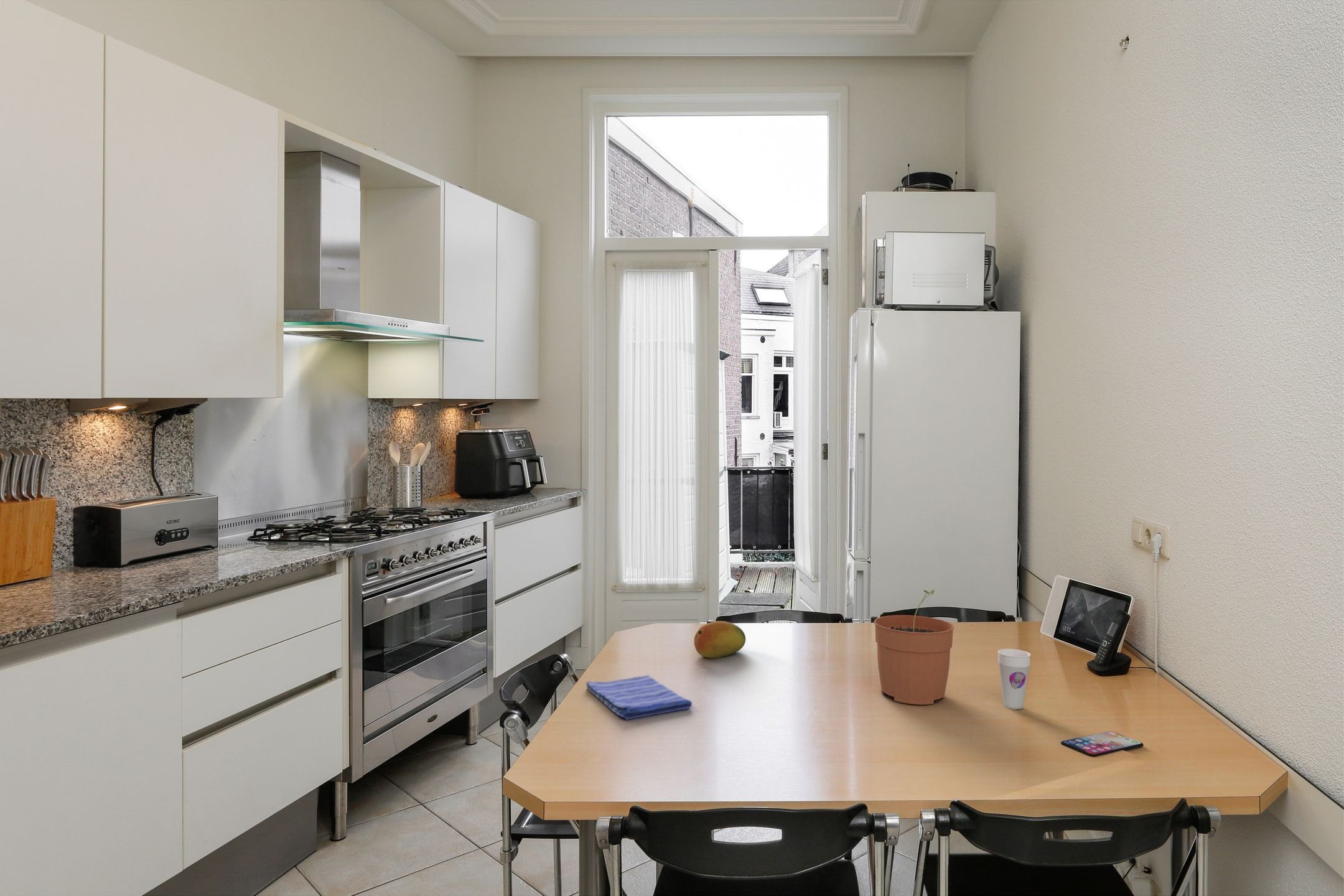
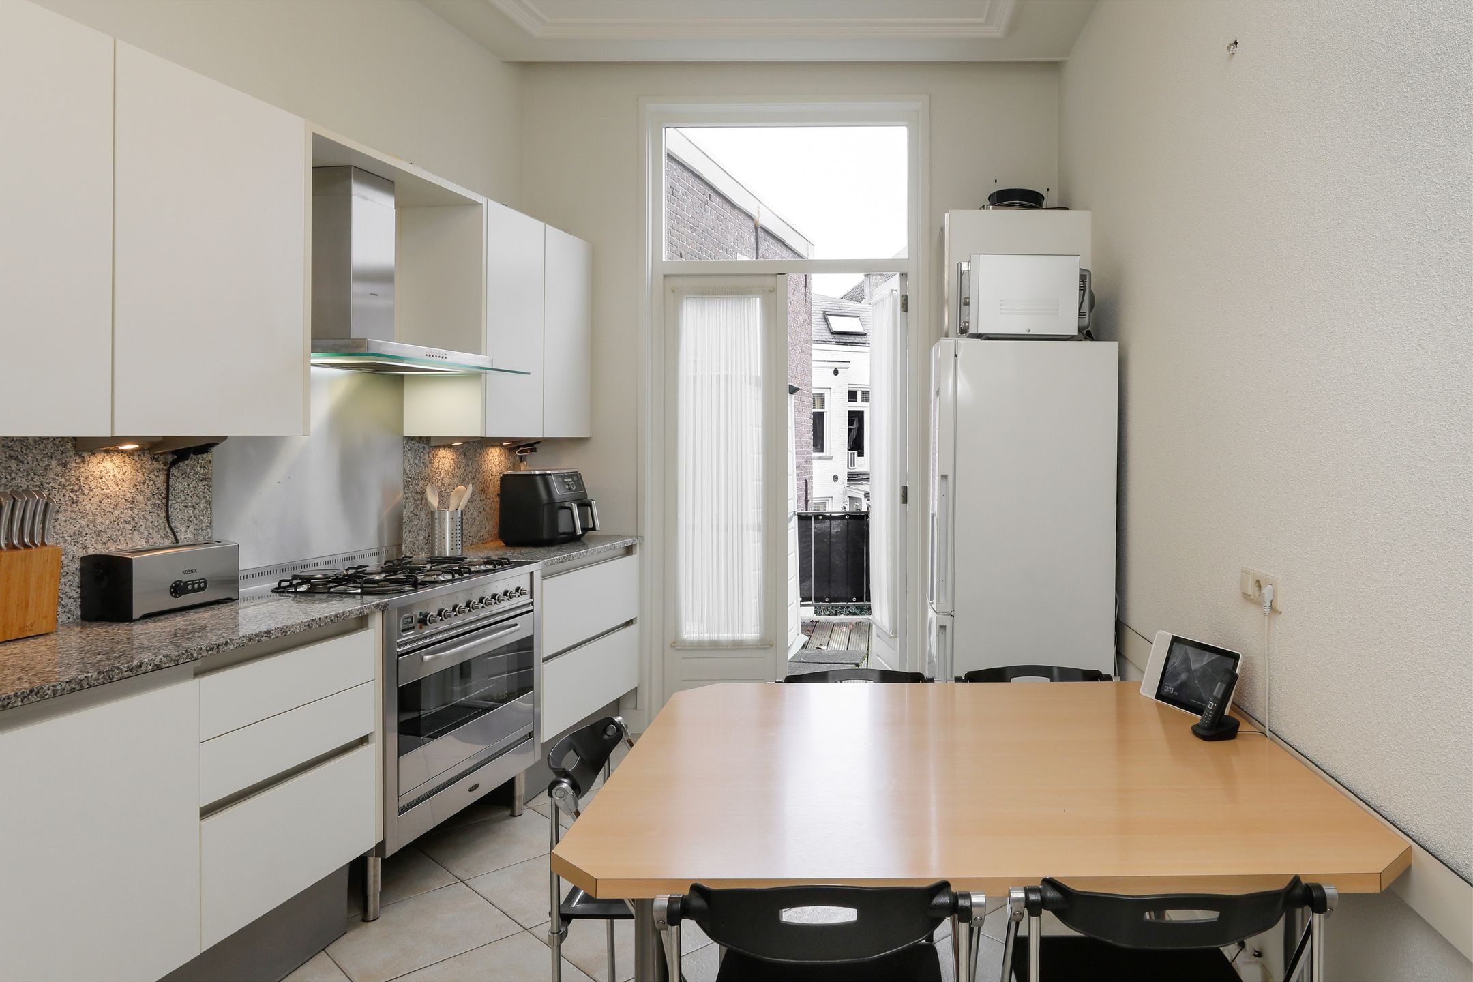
- cup (1014, 679)
- dish towel (637, 693)
- plant pot (913, 641)
- fruit (721, 638)
- smartphone (1102, 744)
